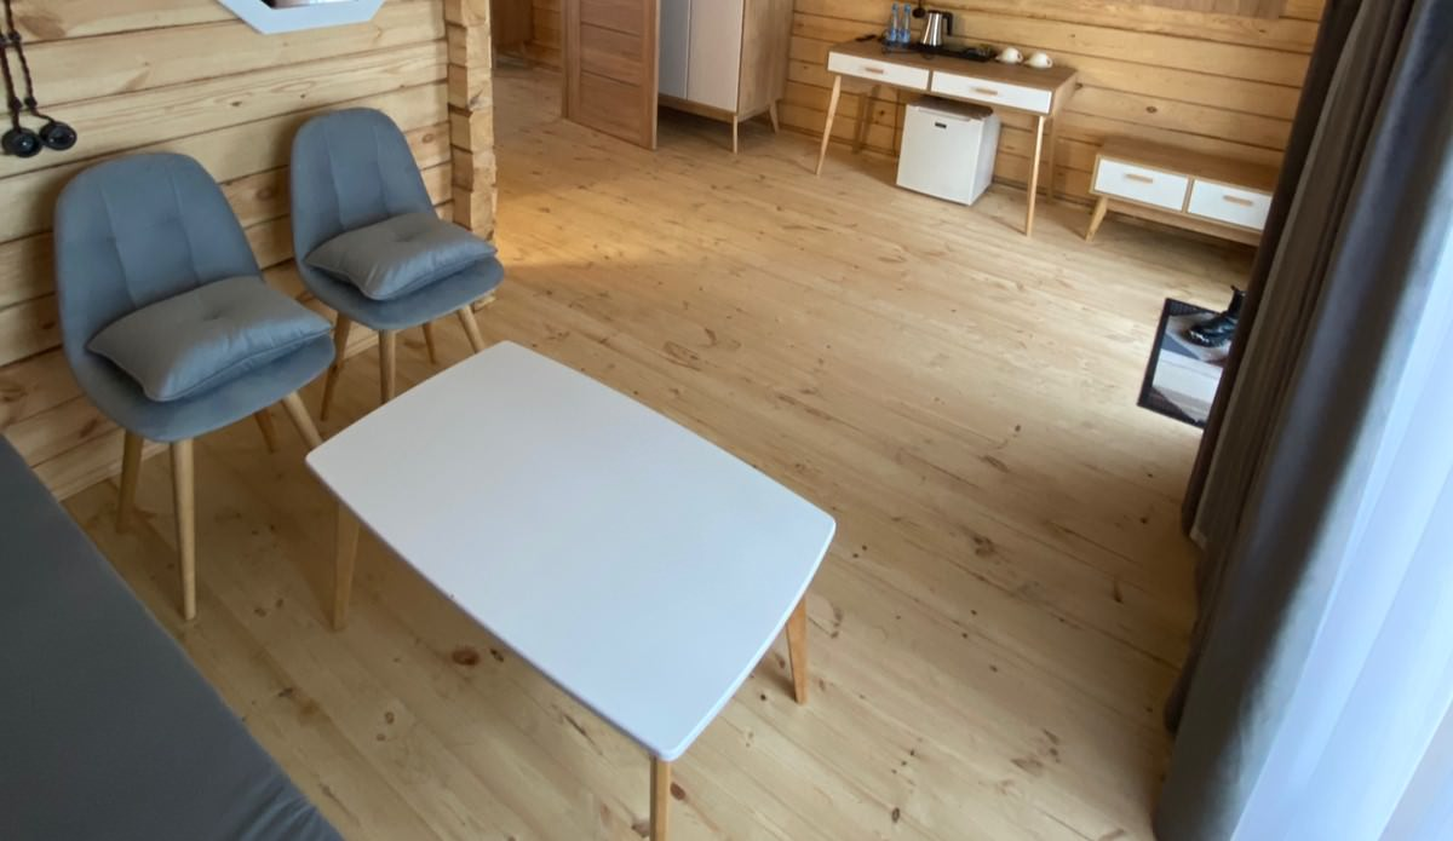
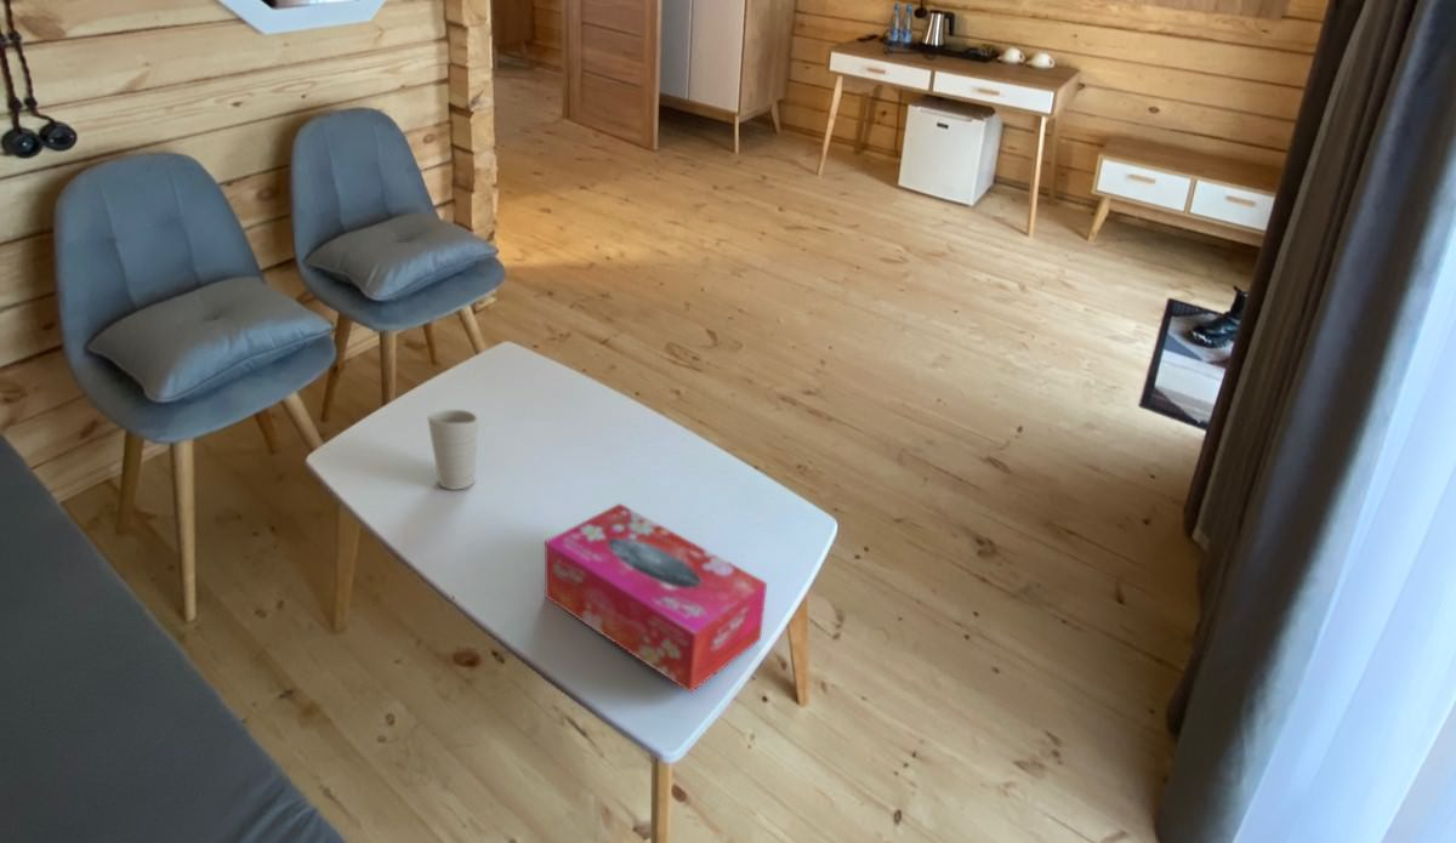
+ tissue box (652, 589)
+ cup (454, 446)
